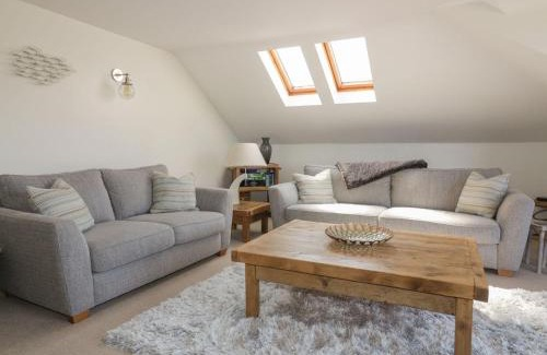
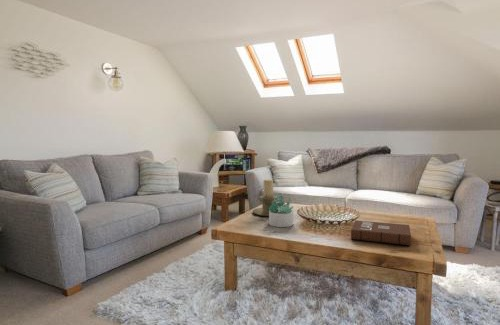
+ candle holder (268, 196)
+ book (380, 232)
+ succulent plant (281, 208)
